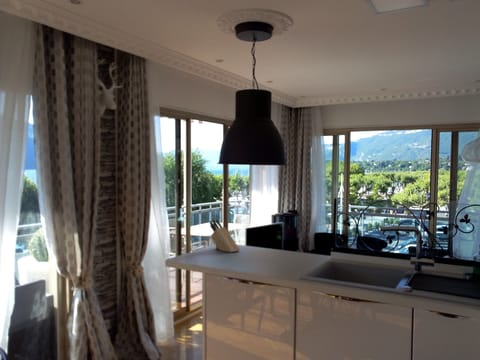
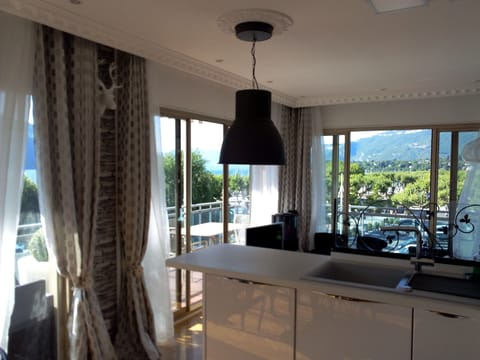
- knife block (223, 235)
